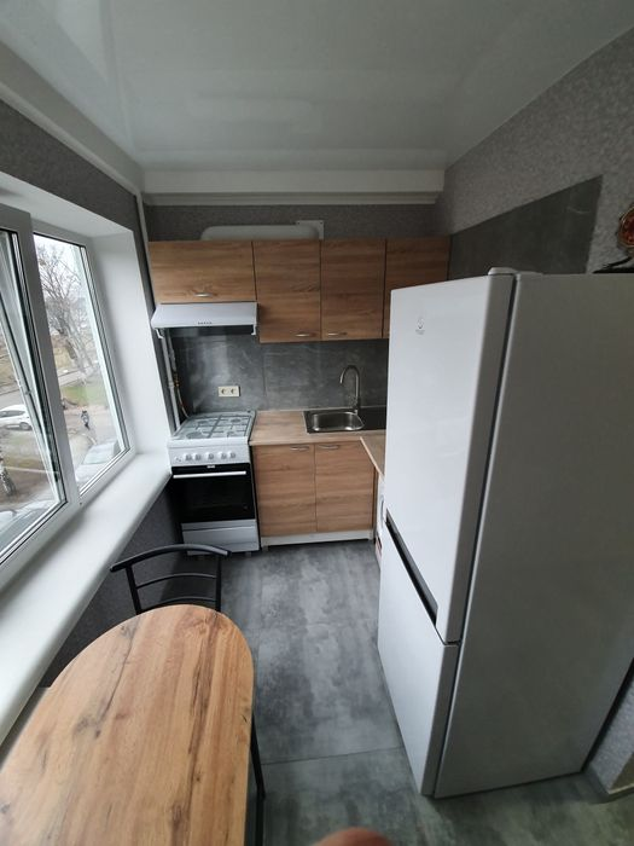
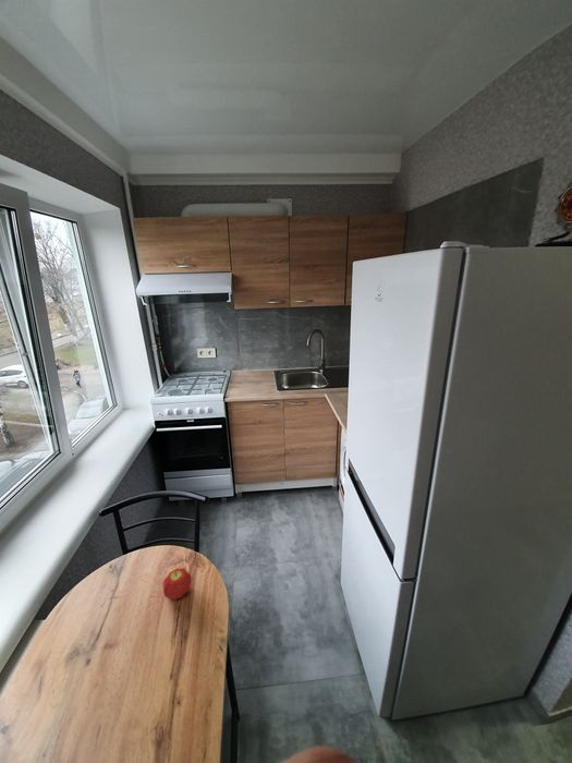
+ fruit (177, 582)
